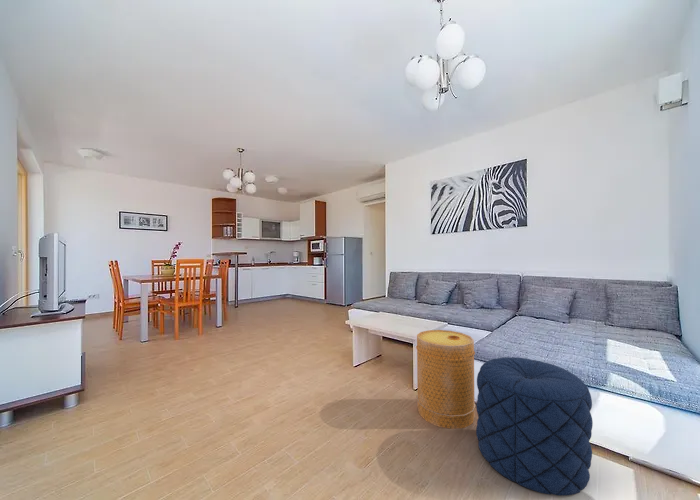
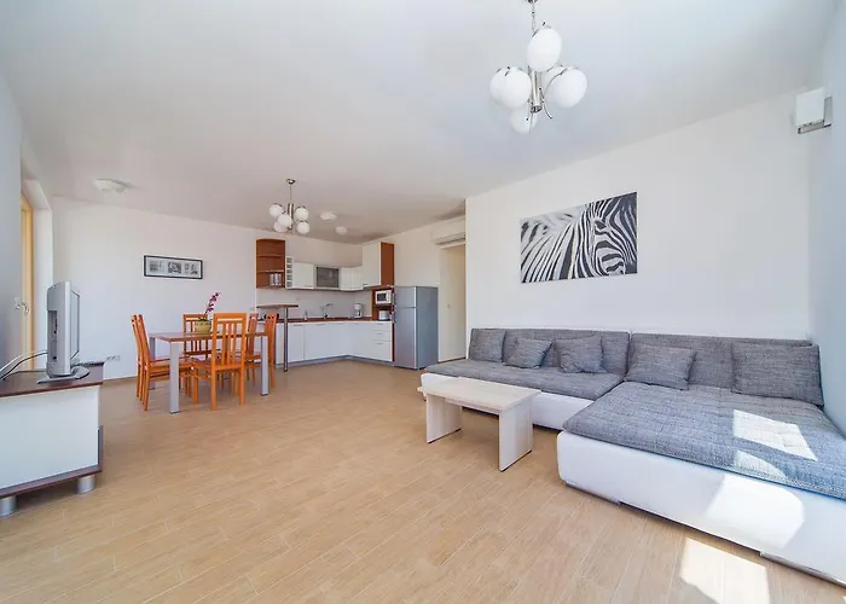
- basket (444, 374)
- pouf (529, 413)
